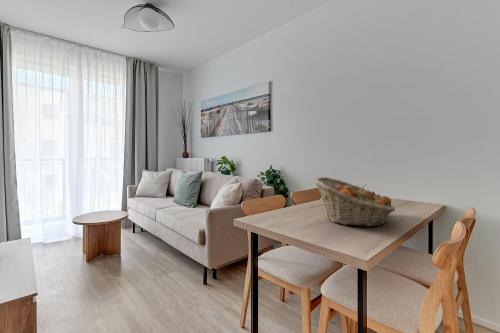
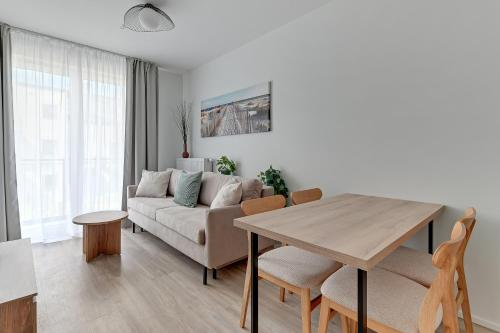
- fruit basket (351, 198)
